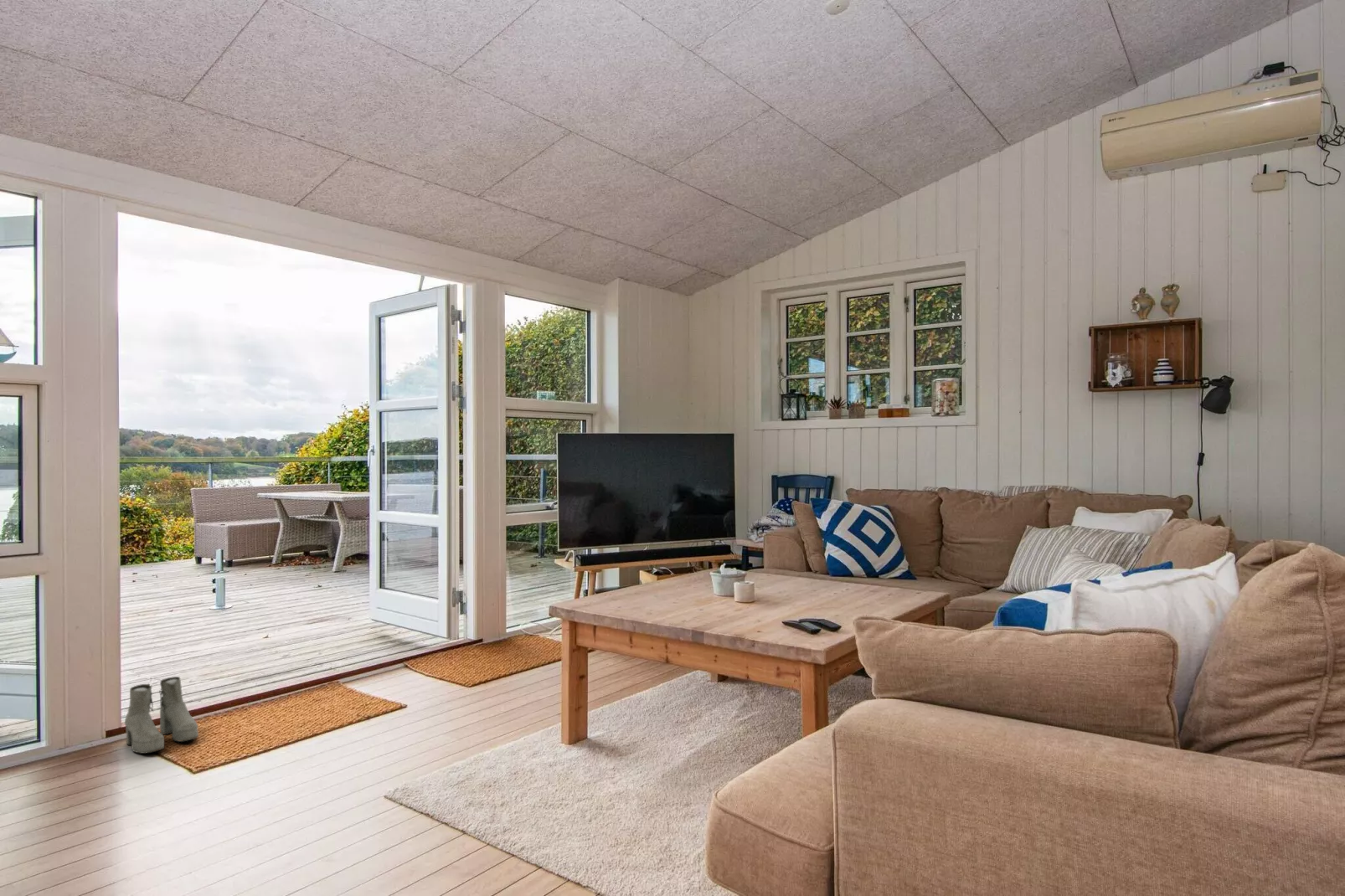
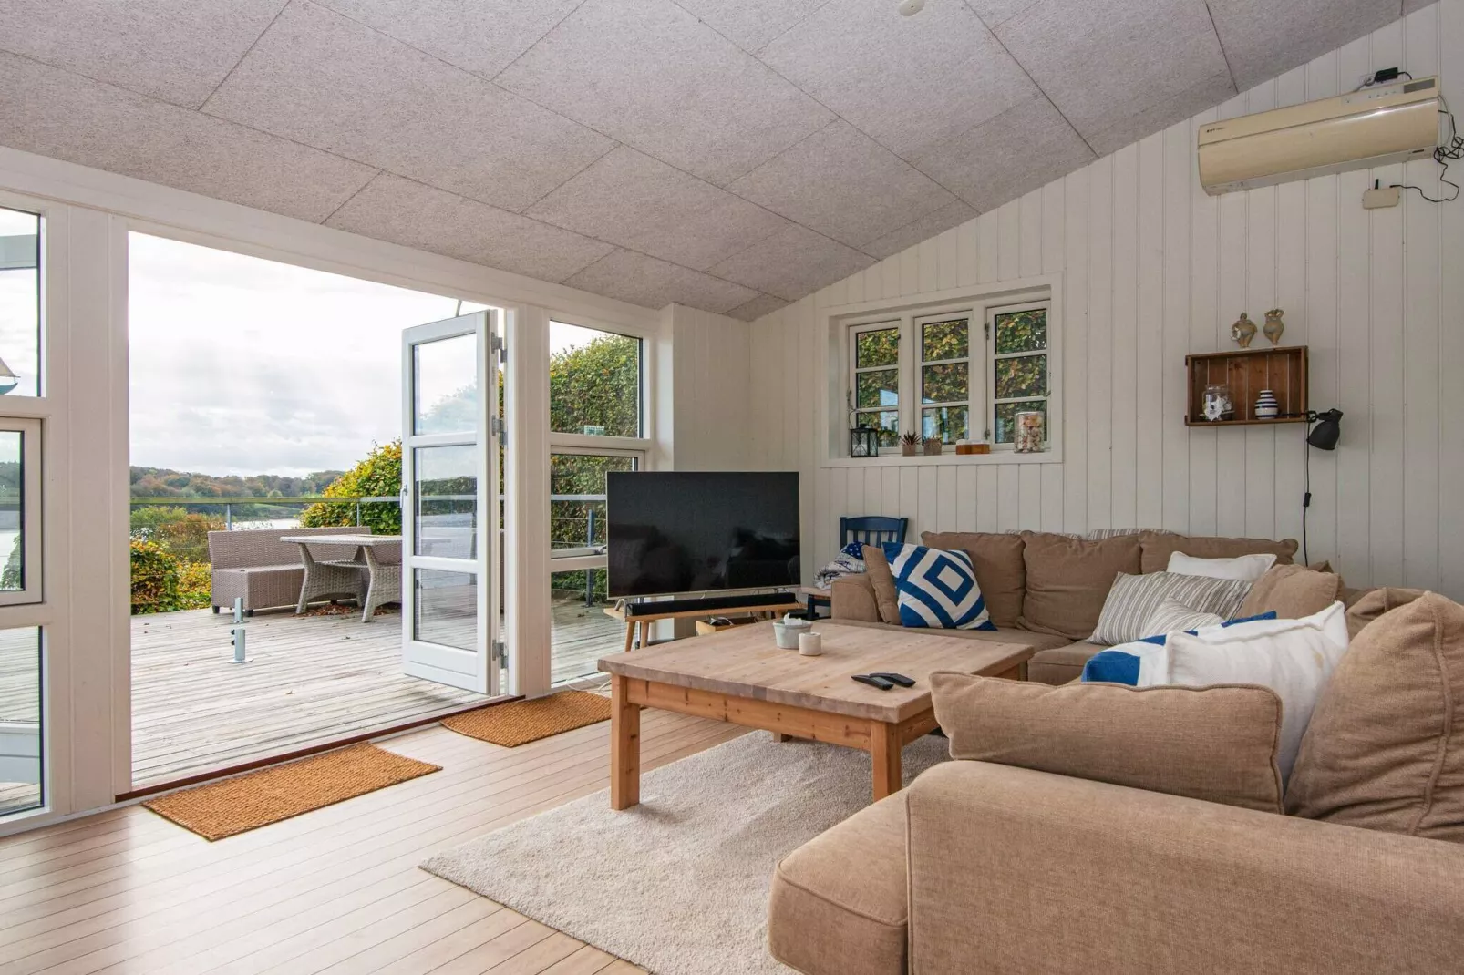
- boots (162, 712)
